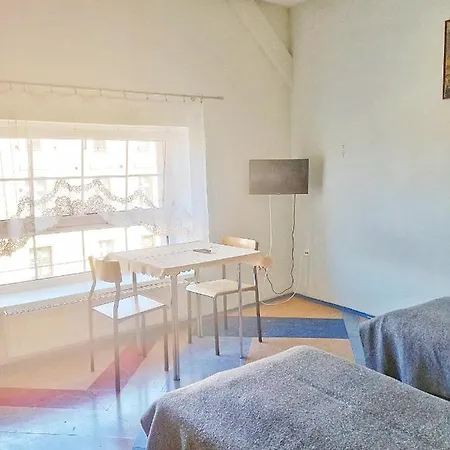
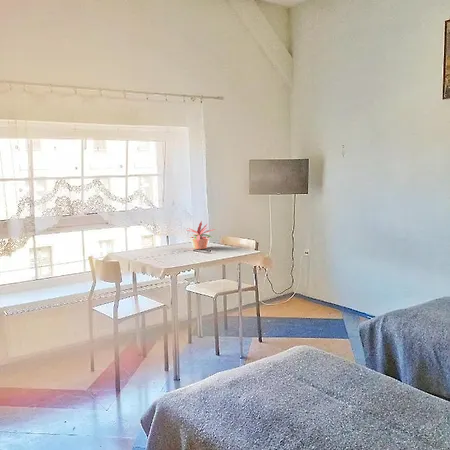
+ potted plant (200, 234)
